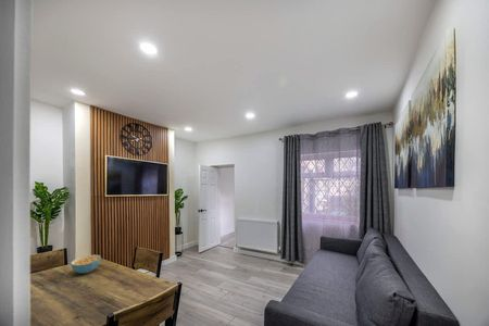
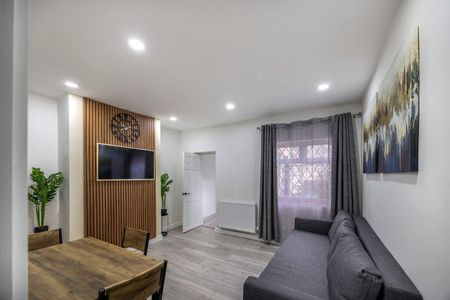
- cereal bowl (86, 265)
